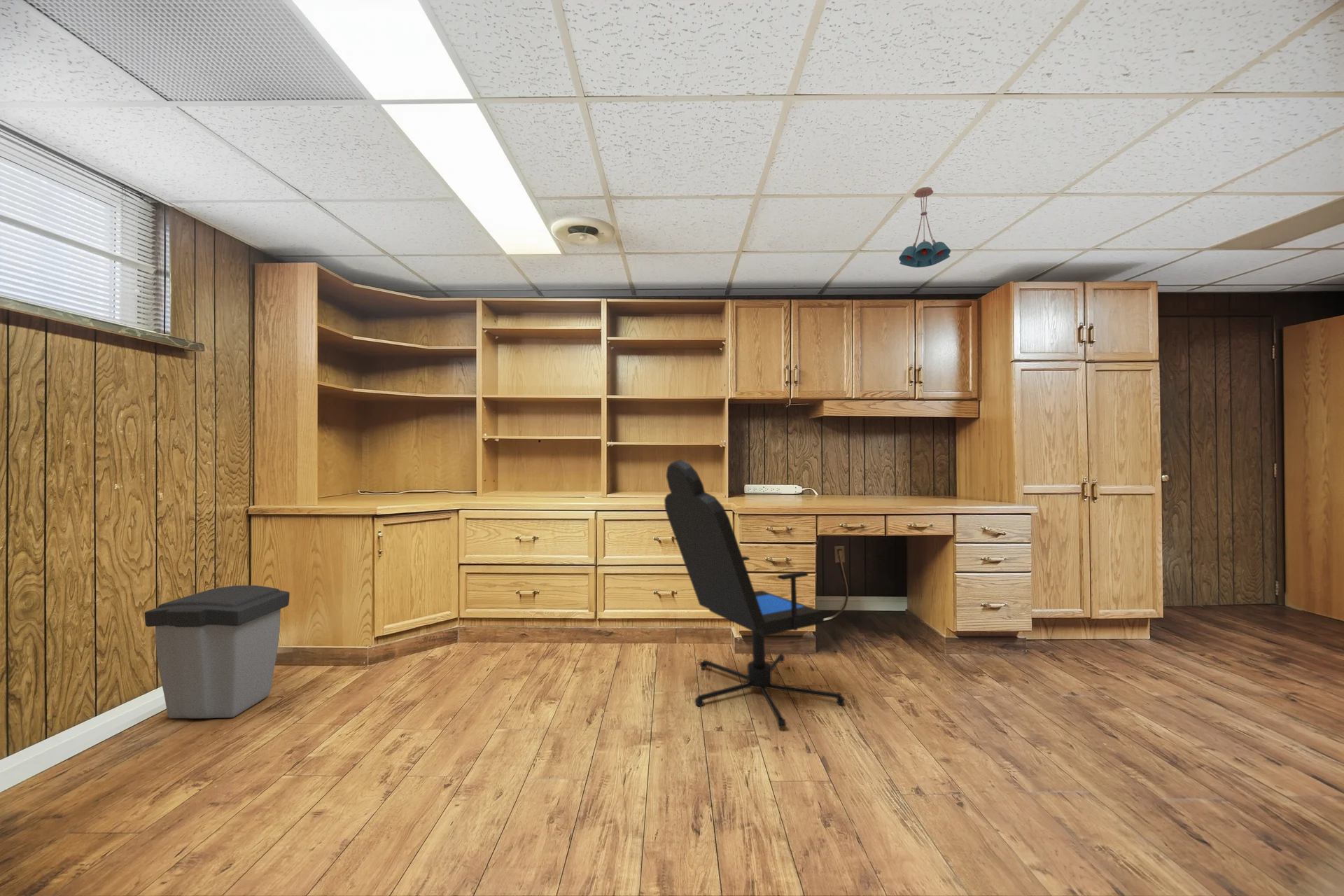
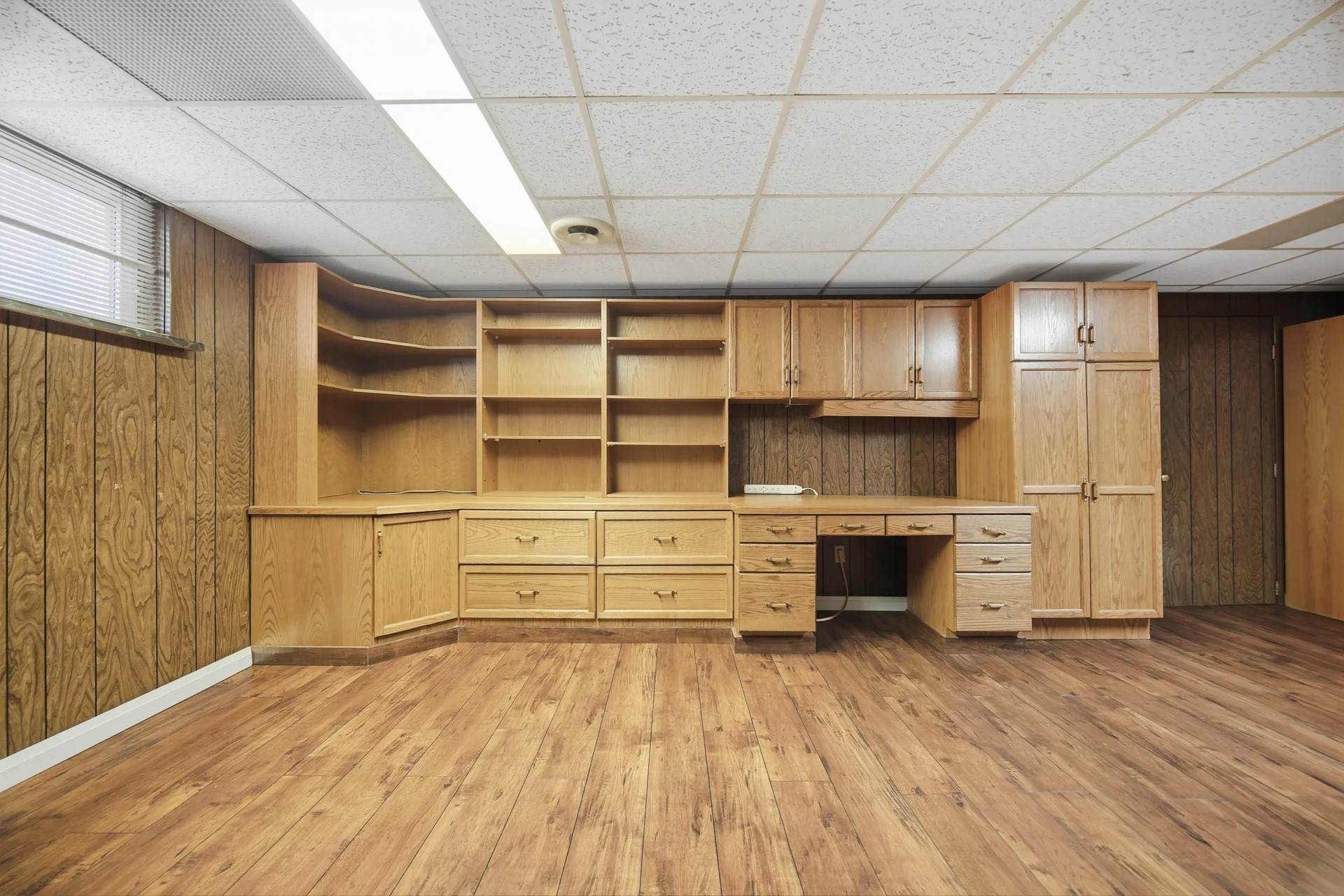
- office chair (746, 575)
- trash can (220, 650)
- ceiling light fixture (924, 227)
